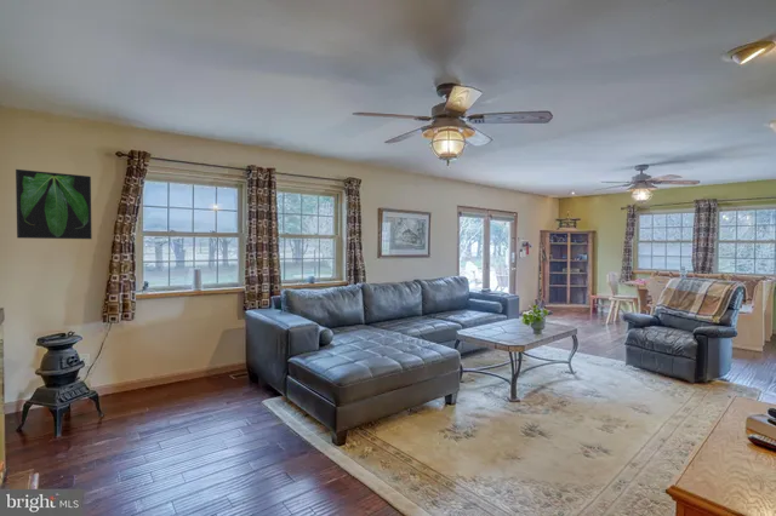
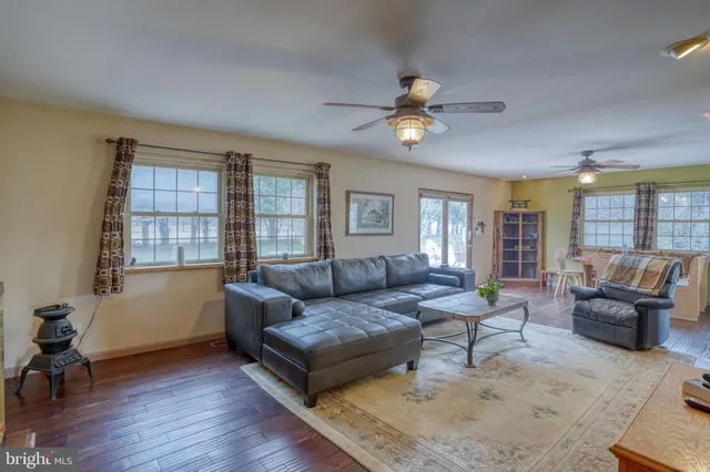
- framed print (55, 206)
